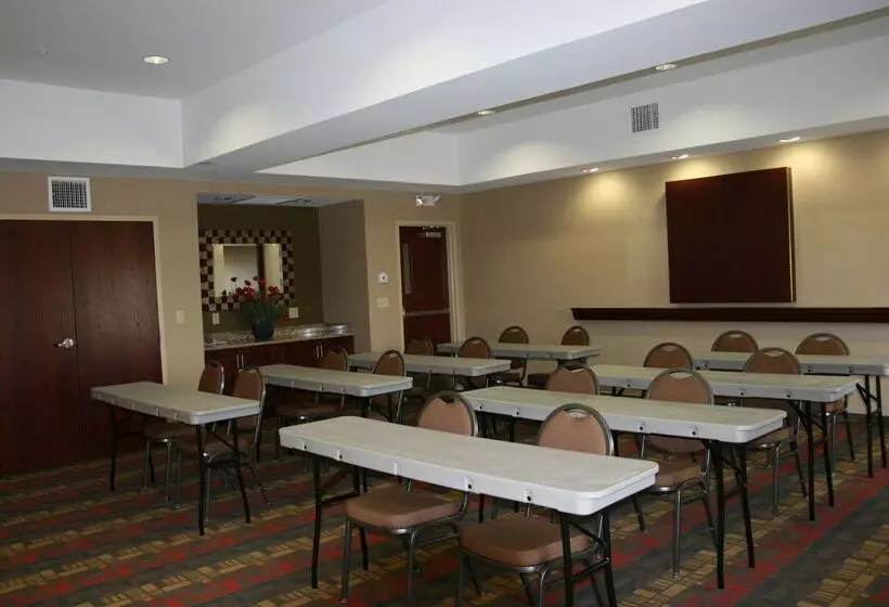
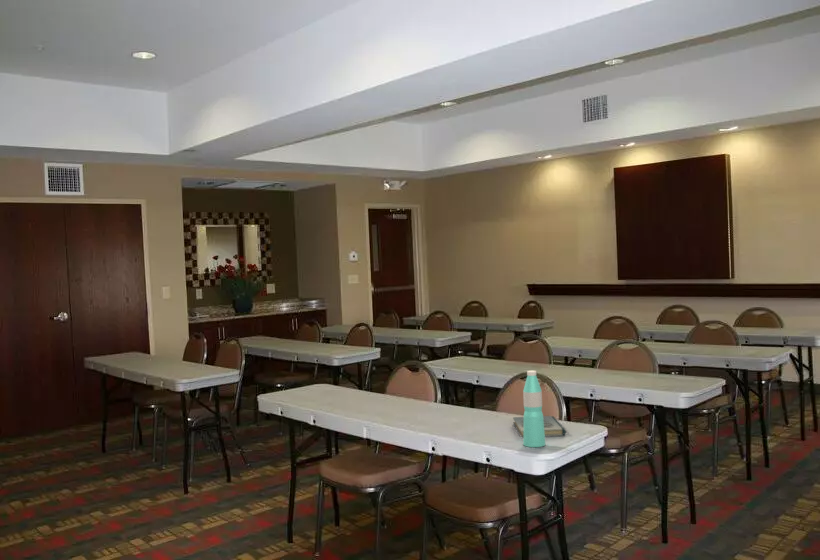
+ water bottle (533, 407)
+ book (544, 425)
